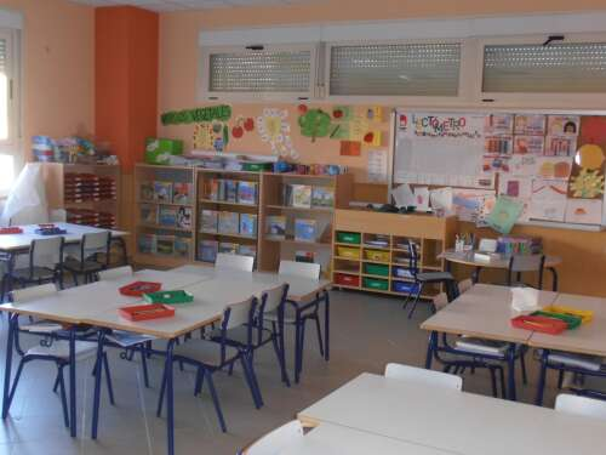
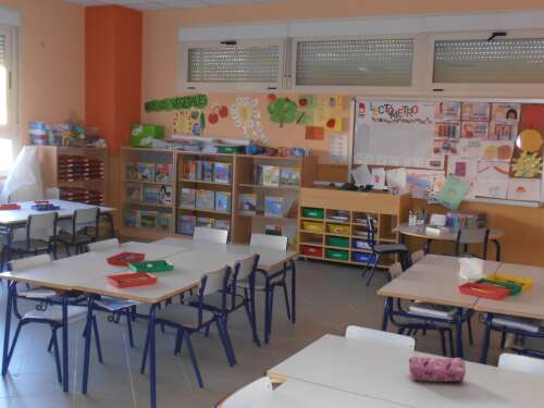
+ pencil case (436, 368)
